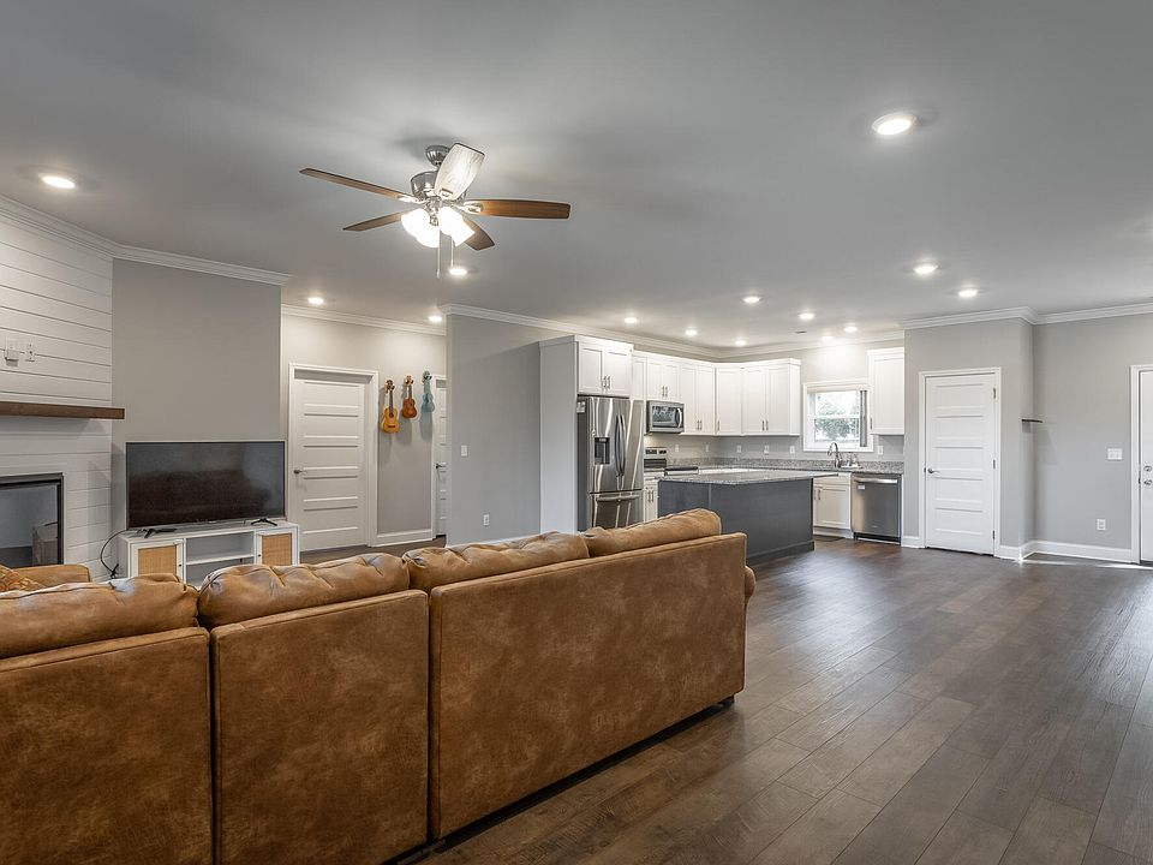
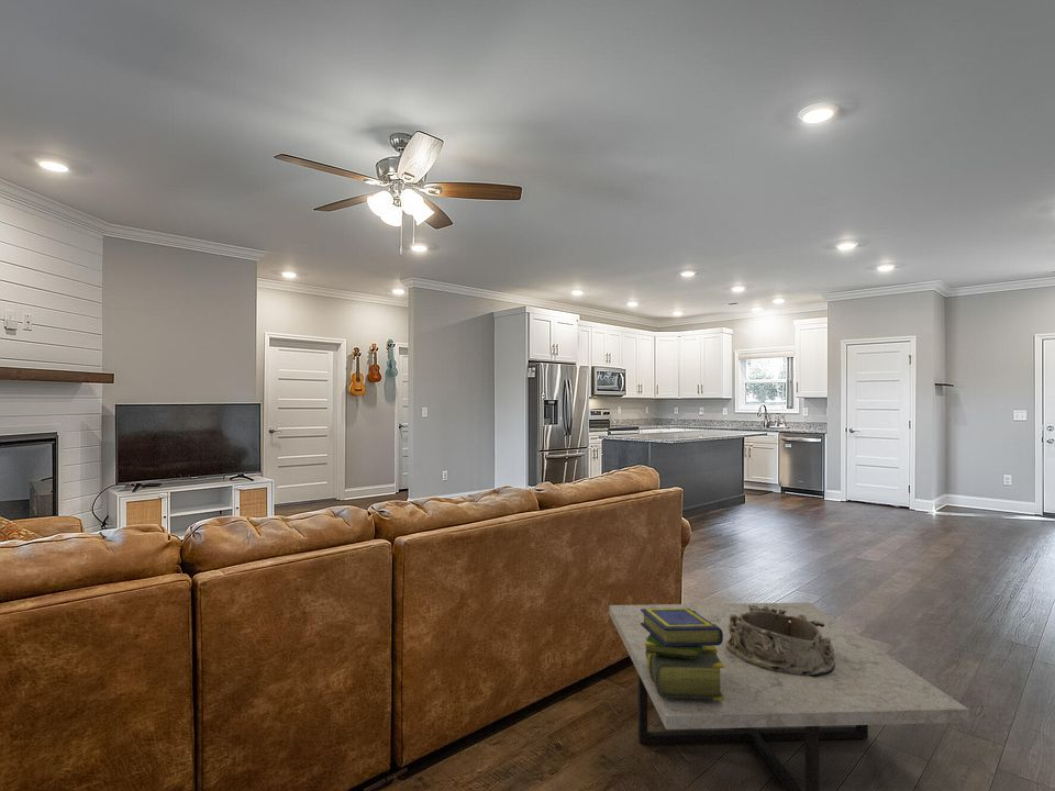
+ coffee table (753, 692)
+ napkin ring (777, 635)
+ stack of books (678, 646)
